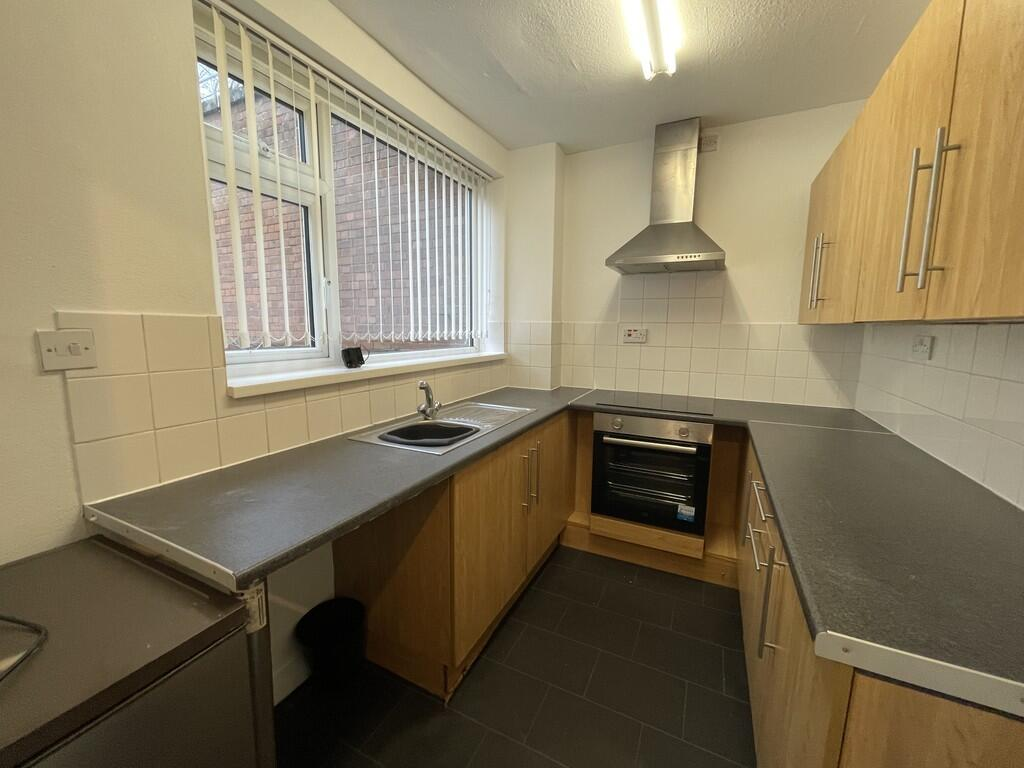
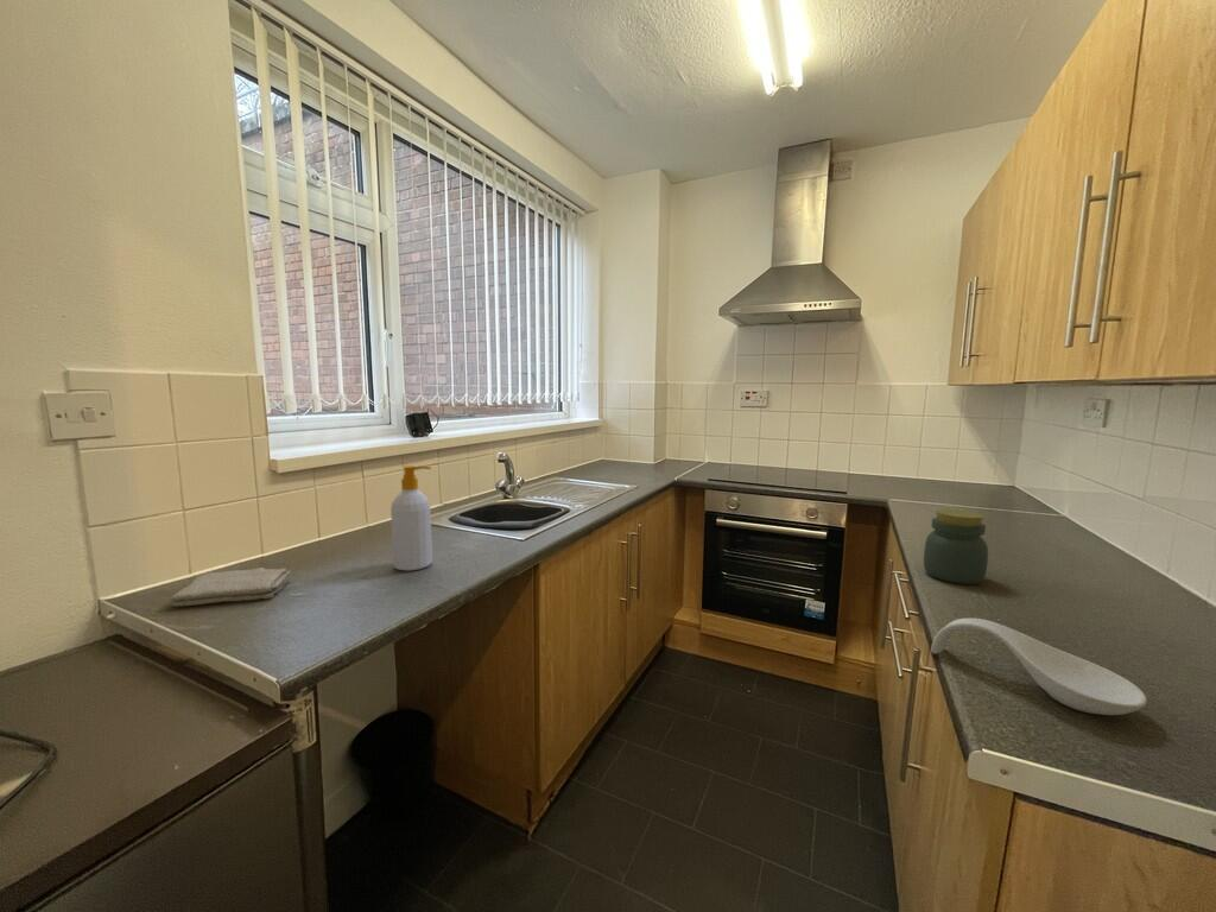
+ washcloth (234, 584)
+ spoon rest (1028, 659)
+ soap bottle (412, 515)
+ jar (956, 544)
